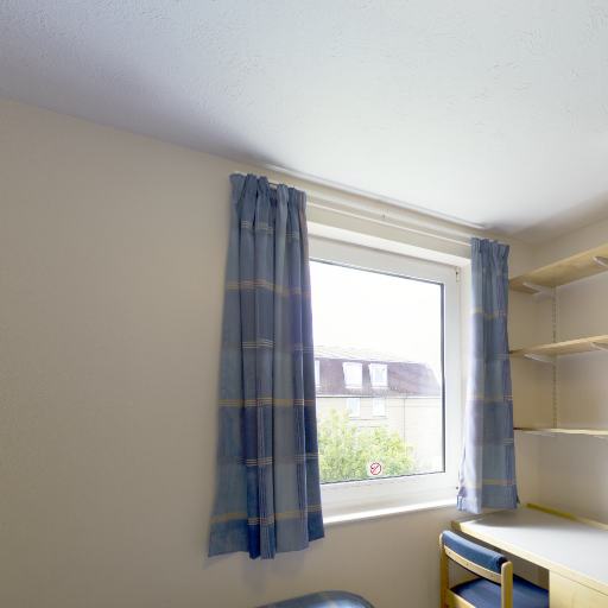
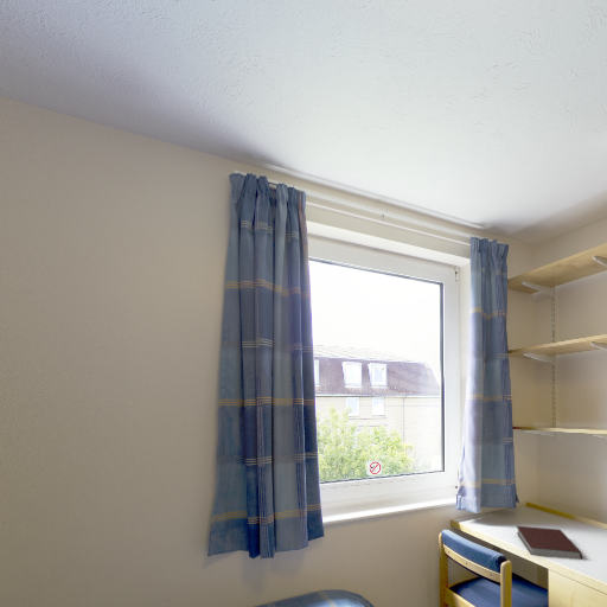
+ notebook (547, 541)
